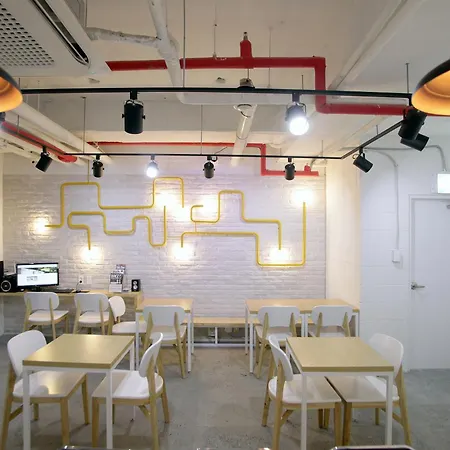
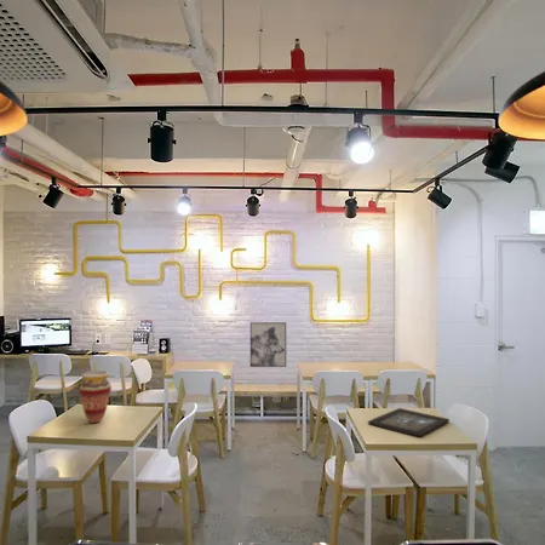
+ wall art (268, 344)
+ tray (408, 420)
+ vase (94, 397)
